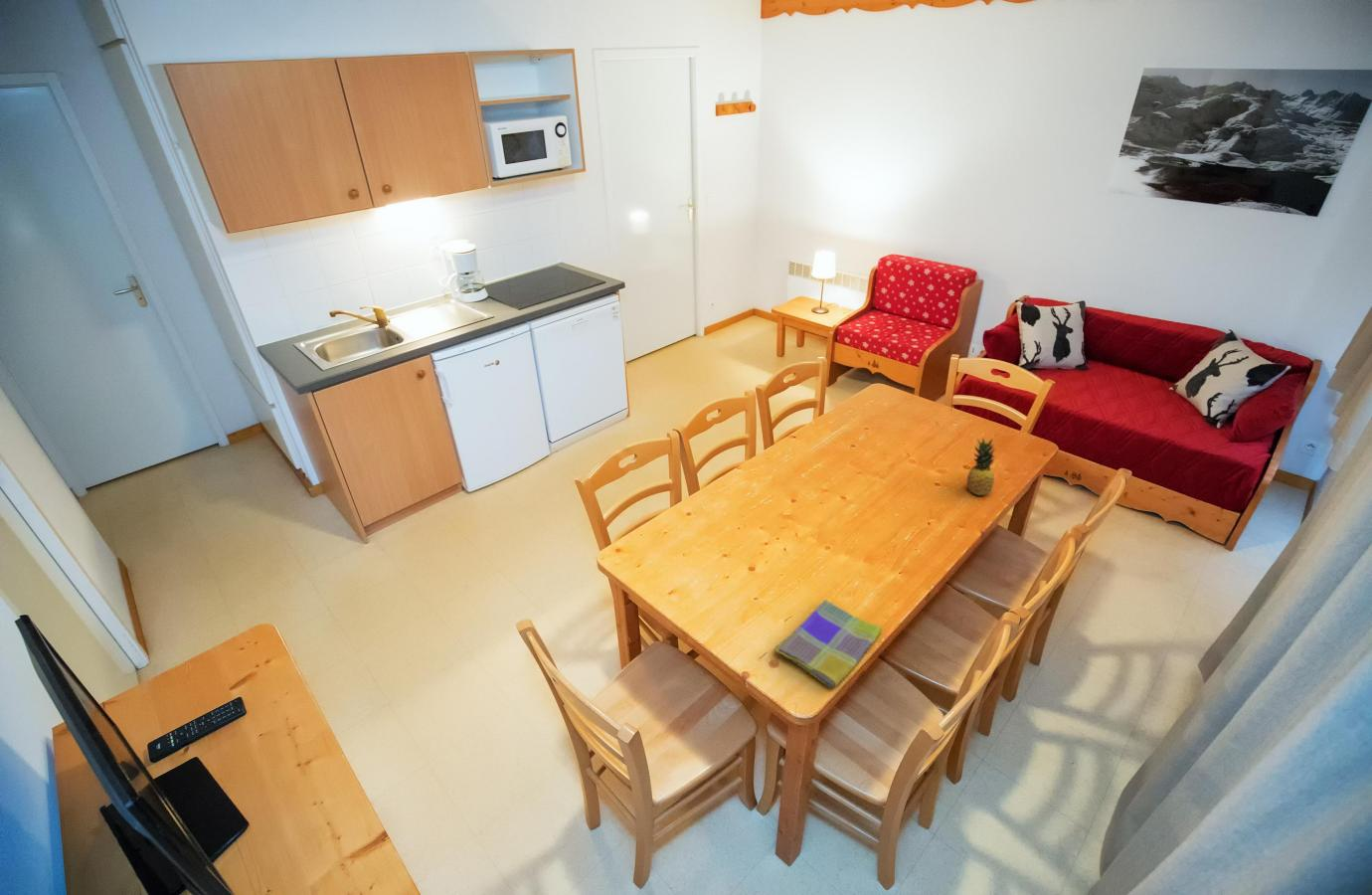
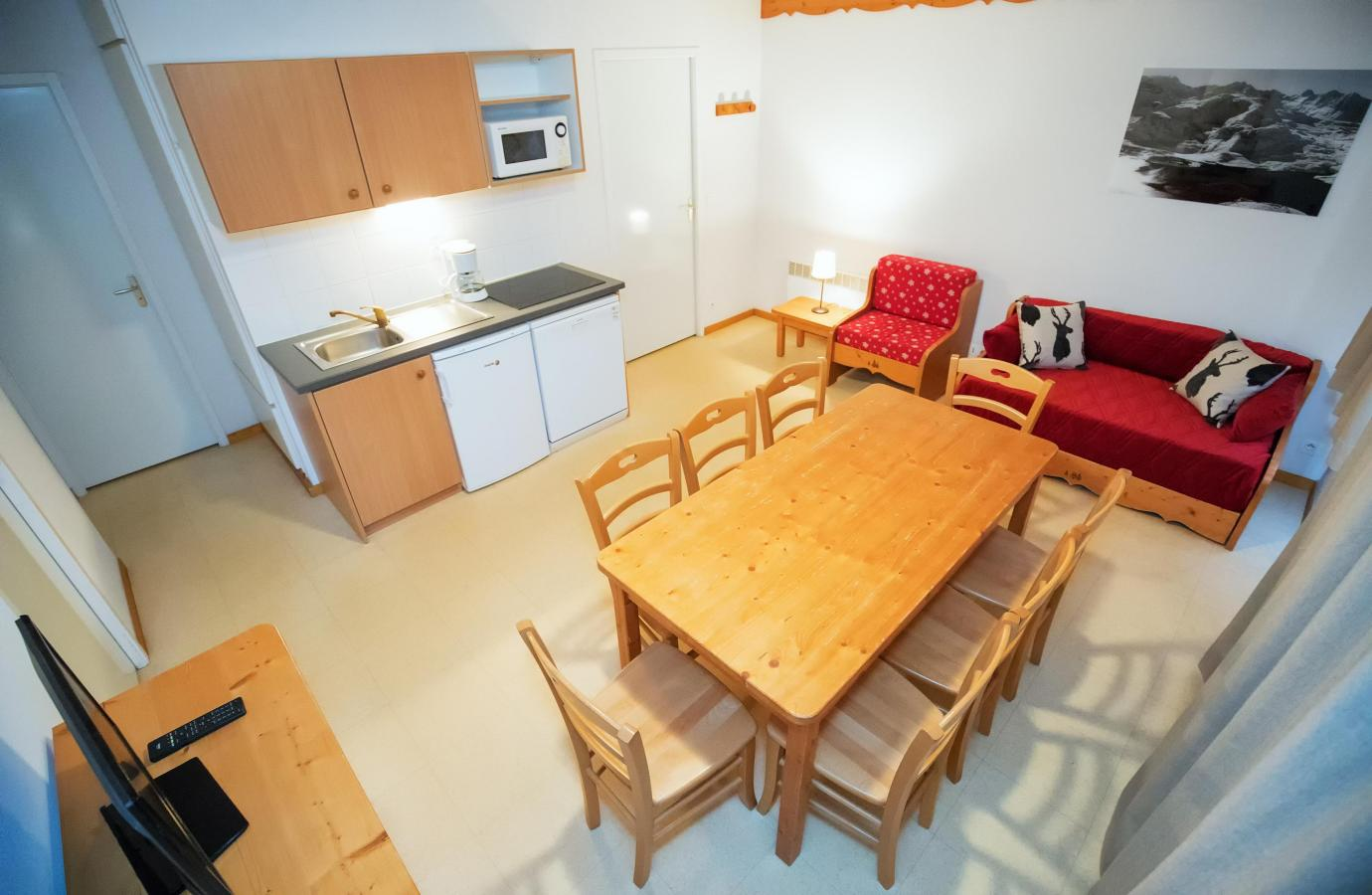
- fruit (983, 464)
- dish towel (829, 640)
